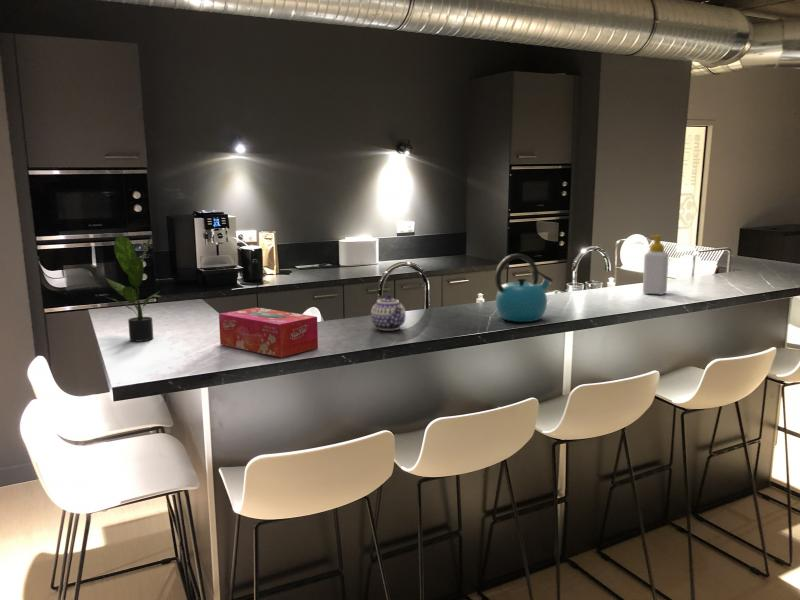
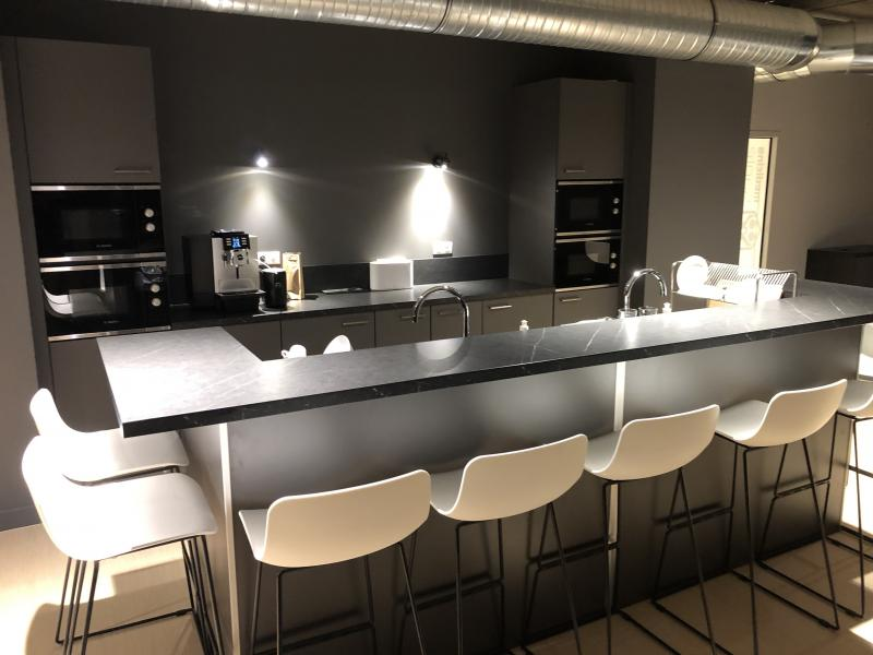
- tissue box (267, 330)
- soap bottle (656, 264)
- potted plant (130, 287)
- teapot (388, 311)
- kettle (524, 286)
